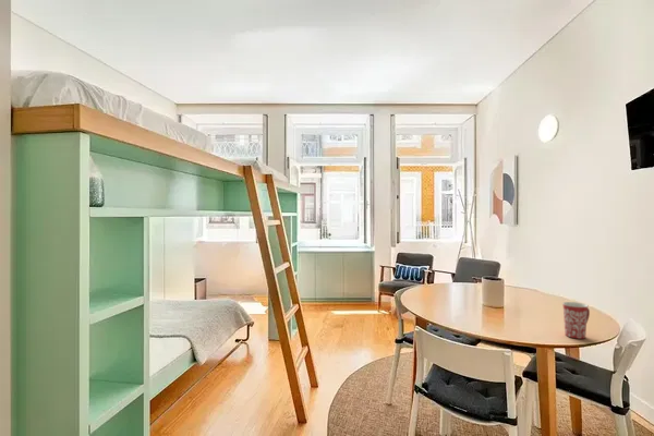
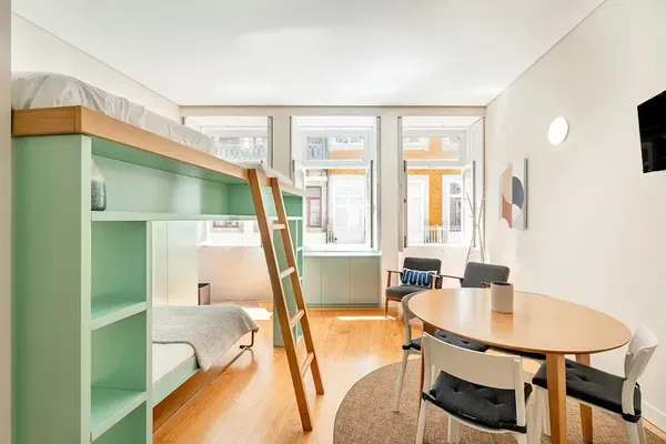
- mug (578, 319)
